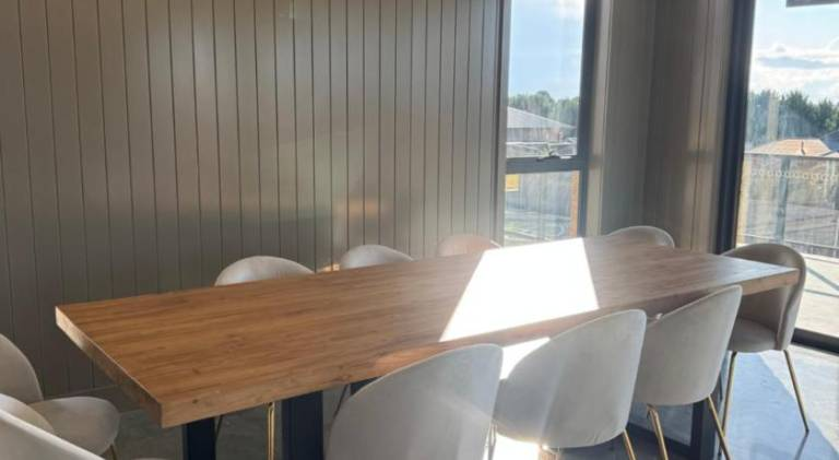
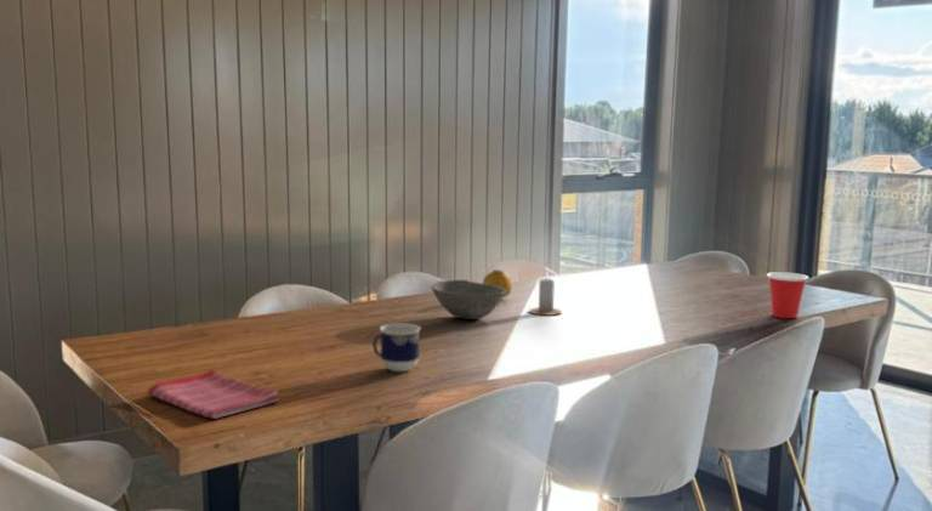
+ cup (785, 295)
+ cup (394, 348)
+ dish towel (212, 392)
+ bowl (468, 301)
+ candle (546, 288)
+ fruit (496, 283)
